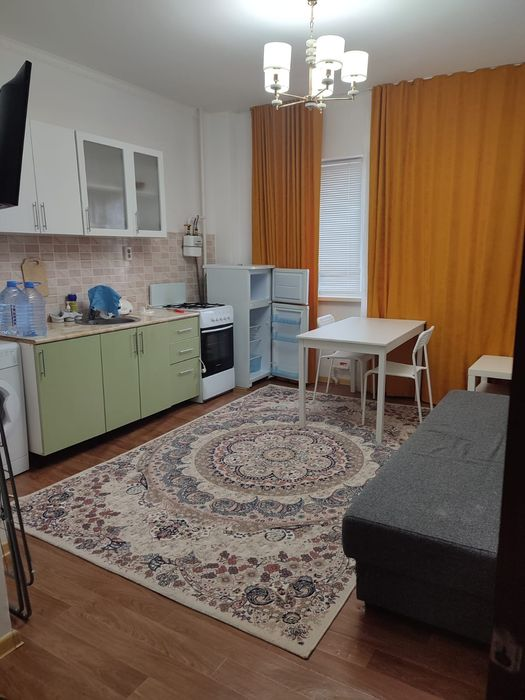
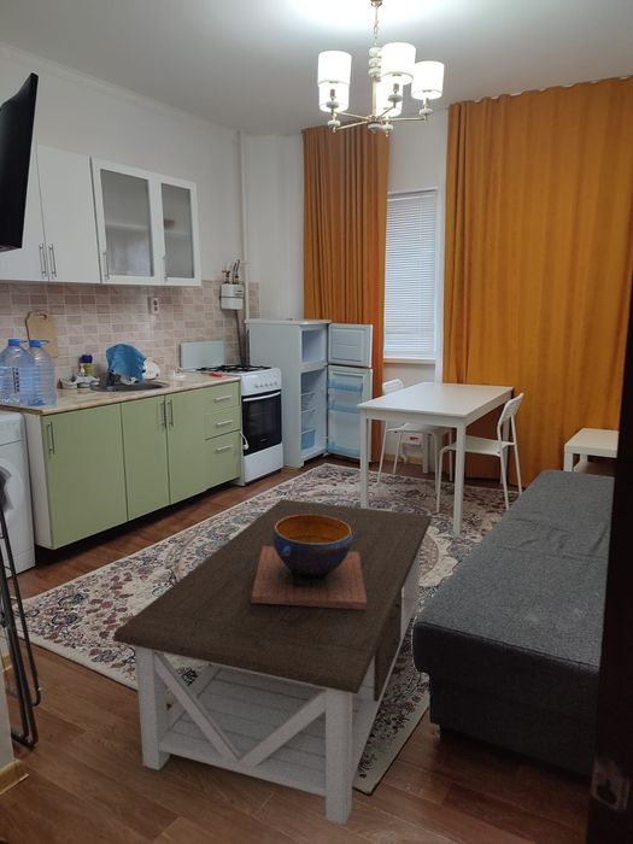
+ coffee table (307, 619)
+ decorative bowl (309, 556)
